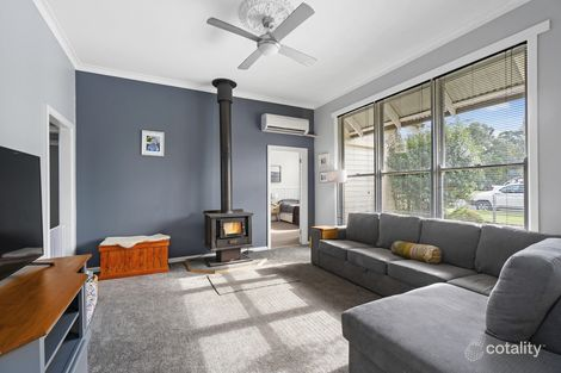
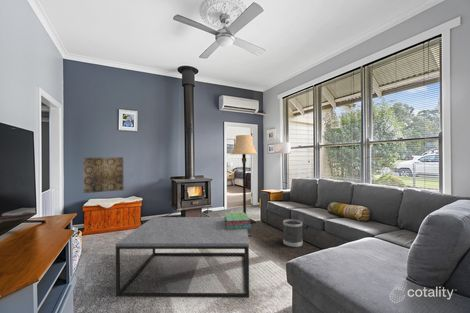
+ stack of books (236, 220)
+ coffee table (192, 248)
+ lamp (244, 178)
+ wall art (104, 174)
+ wastebasket (292, 232)
